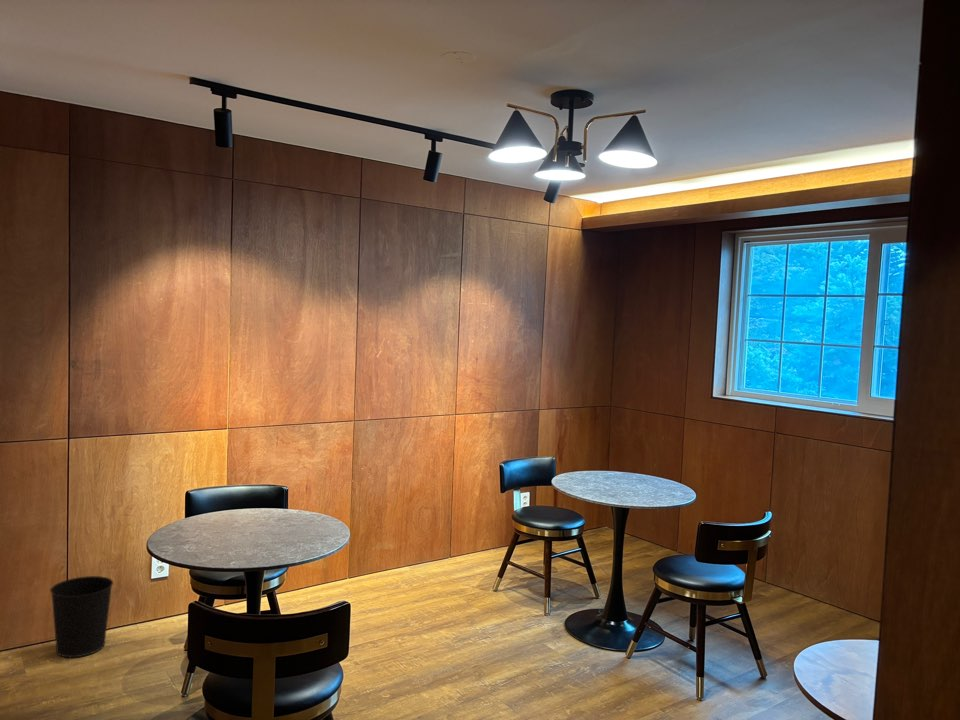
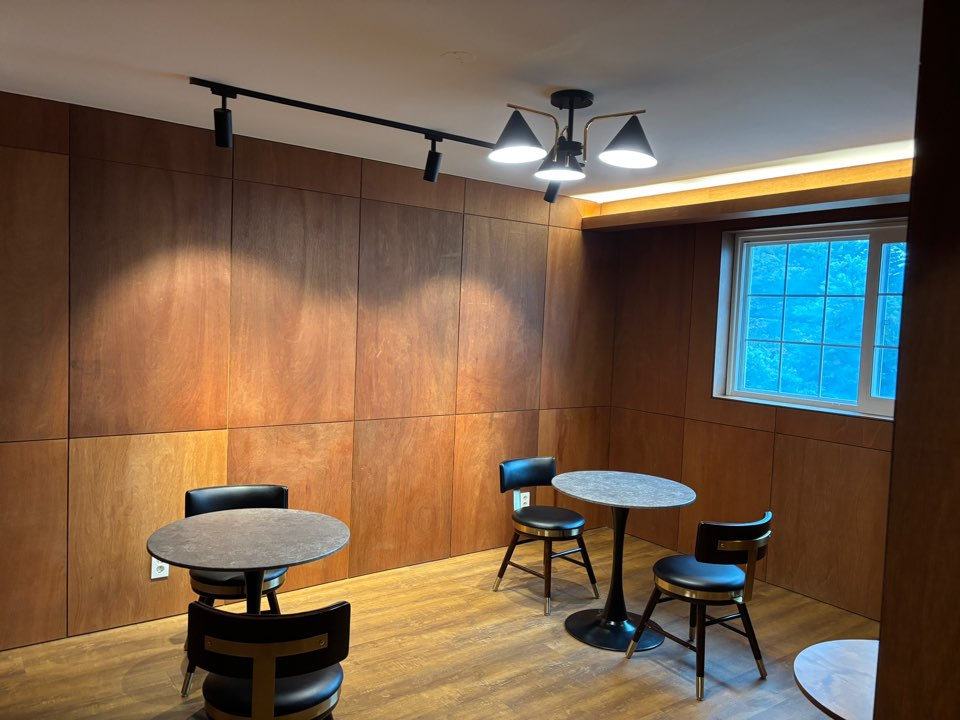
- wastebasket (81, 616)
